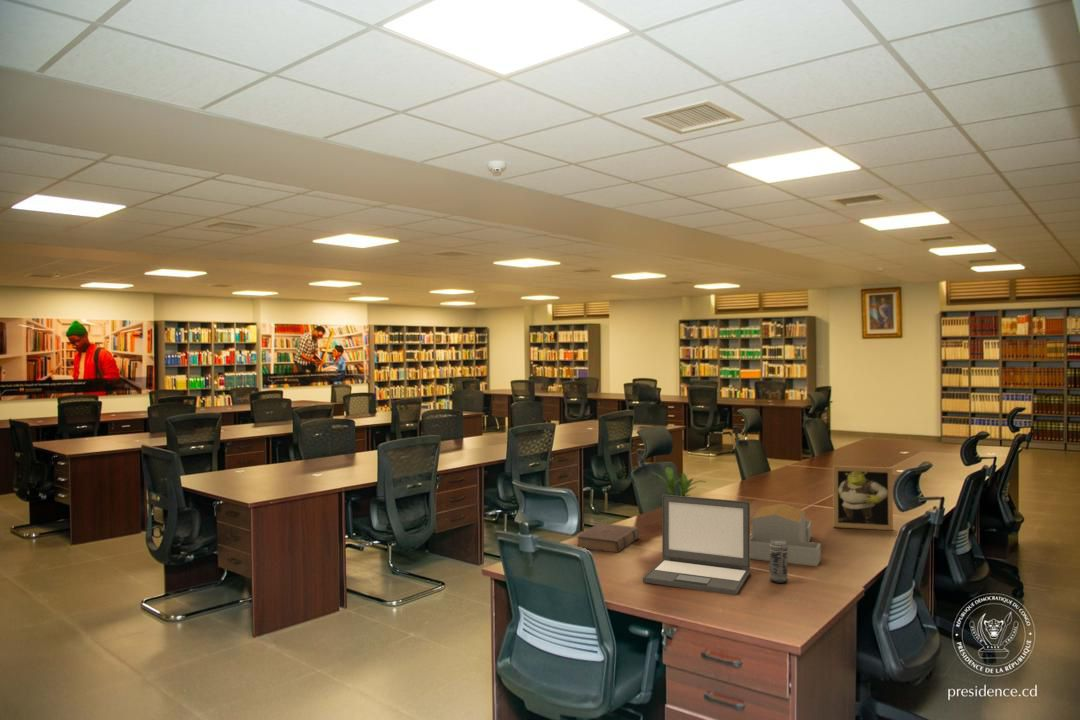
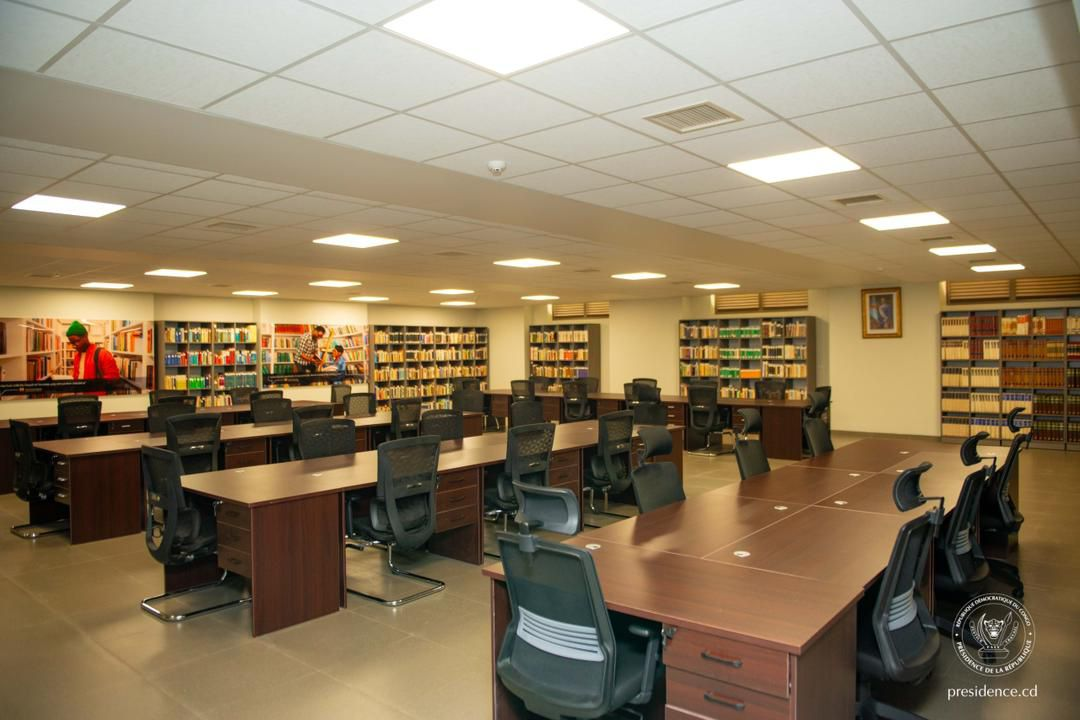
- picture frame (861, 496)
- laptop (697, 541)
- potted plant (676, 494)
- architectural model (789, 527)
- book (608, 537)
- beverage can (778, 561)
